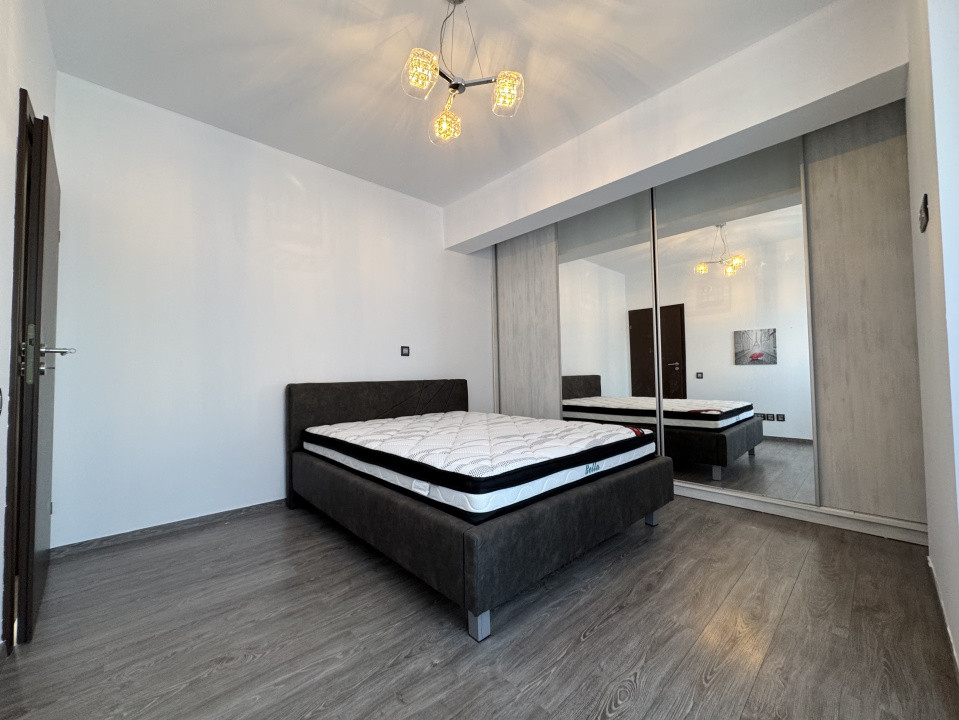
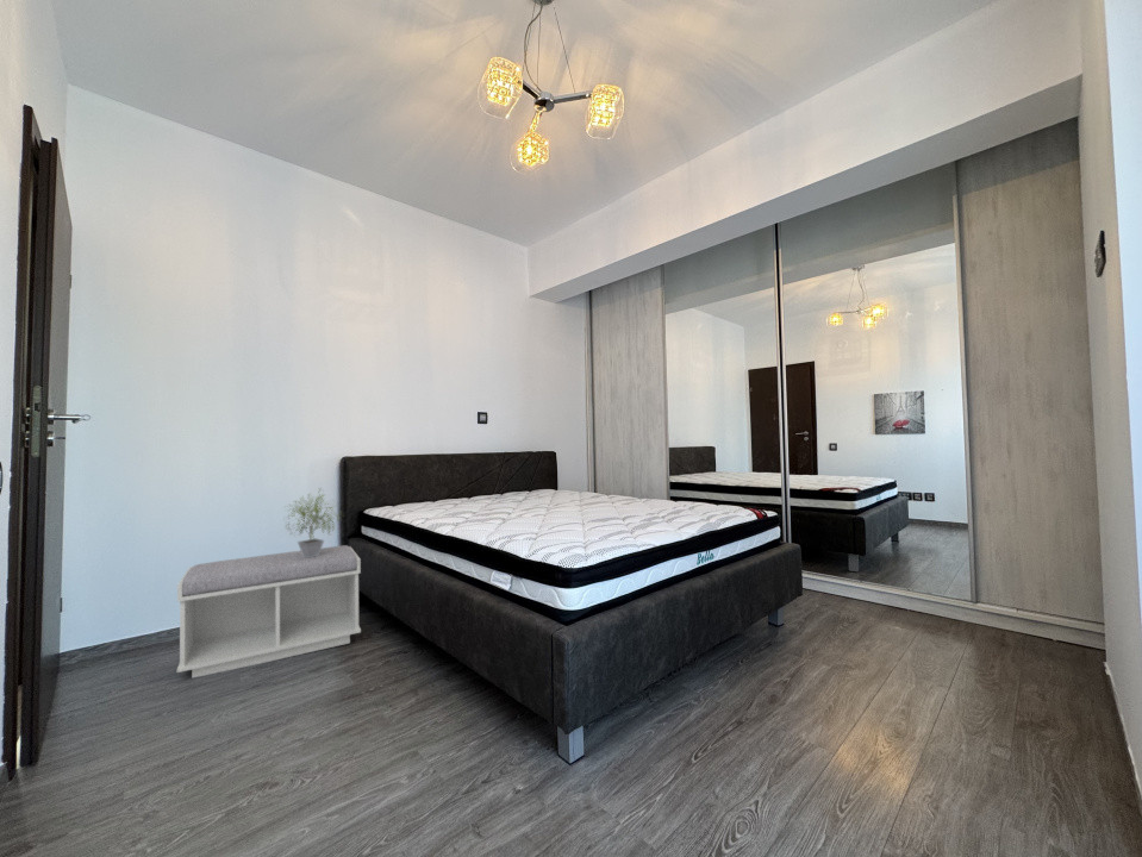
+ potted plant (312, 520)
+ bench (276, 602)
